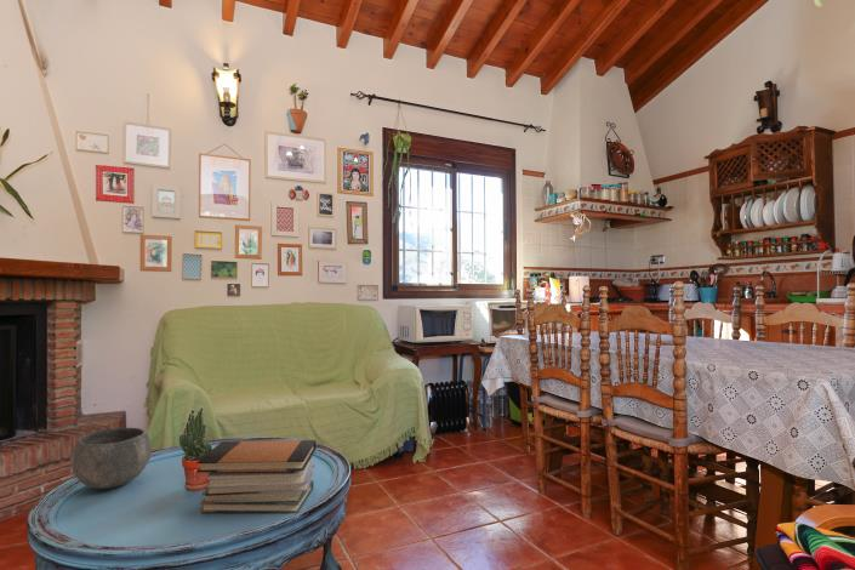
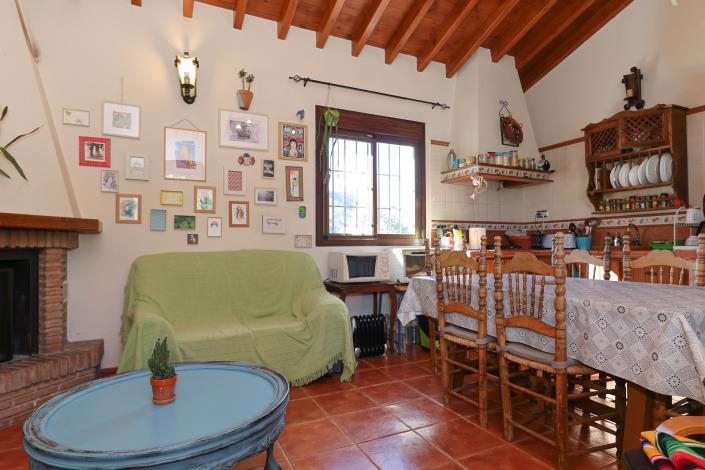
- book stack (261, 474)
- bowl (112, 458)
